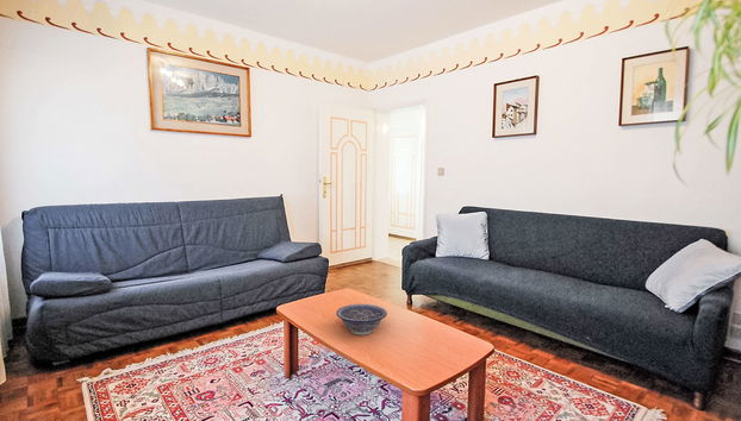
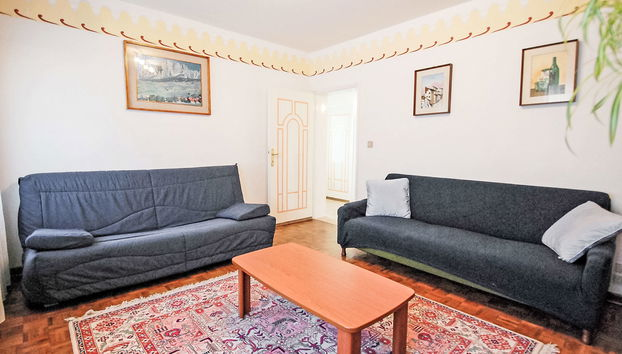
- decorative bowl (361, 321)
